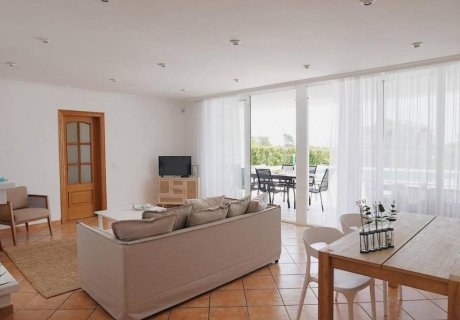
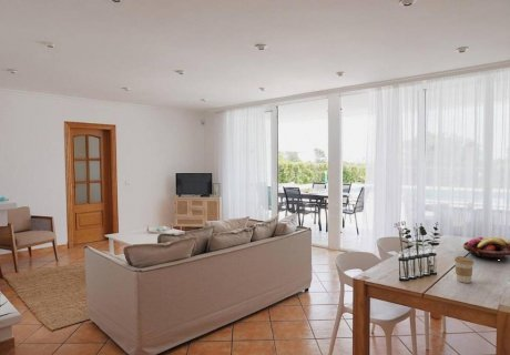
+ coffee cup (463, 268)
+ fruit basket (489, 246)
